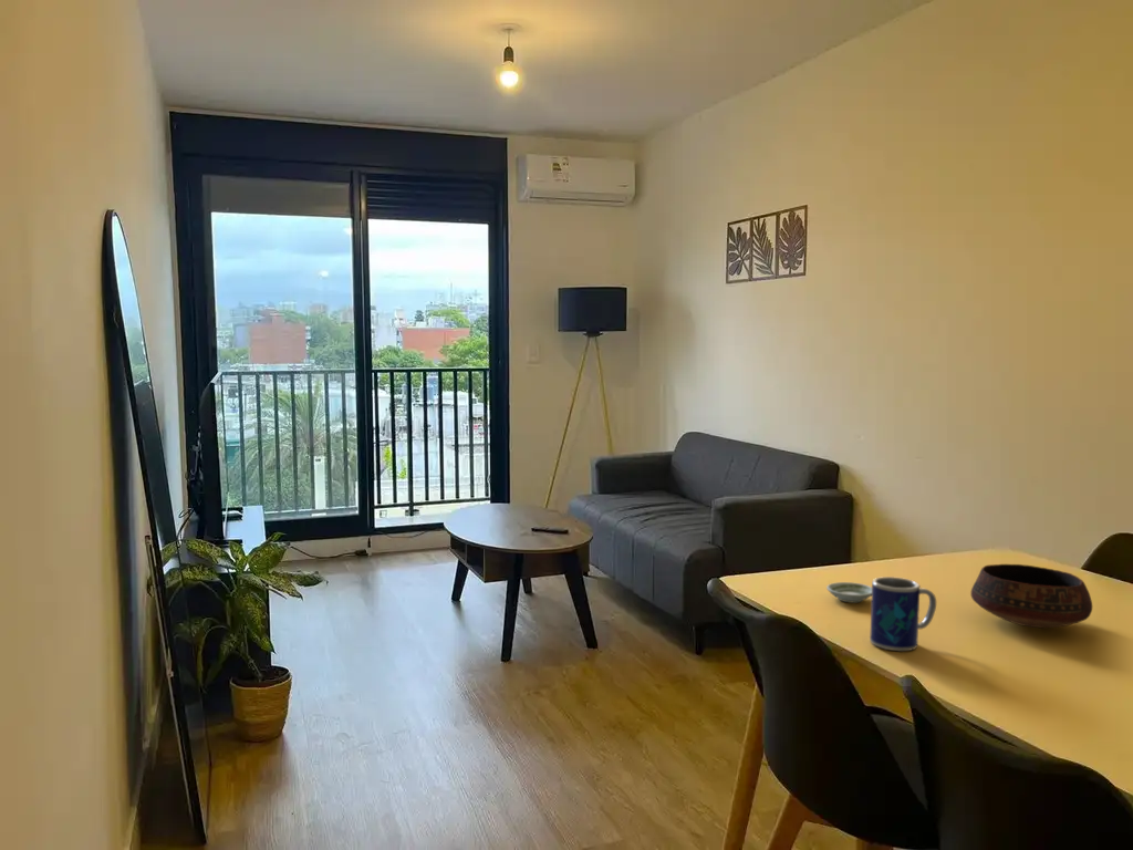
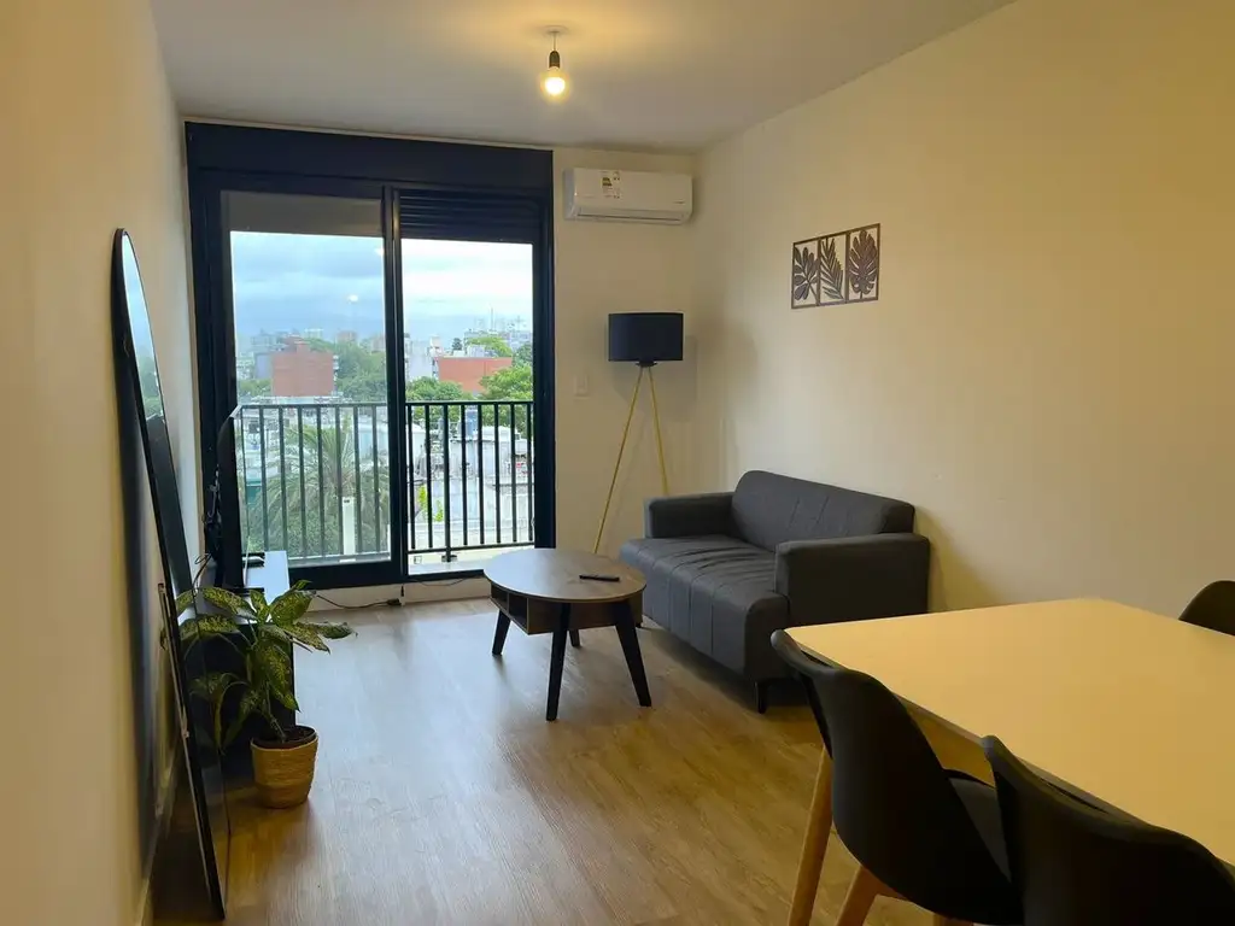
- bowl (1029, 598)
- saucer (850, 593)
- mug (904, 612)
